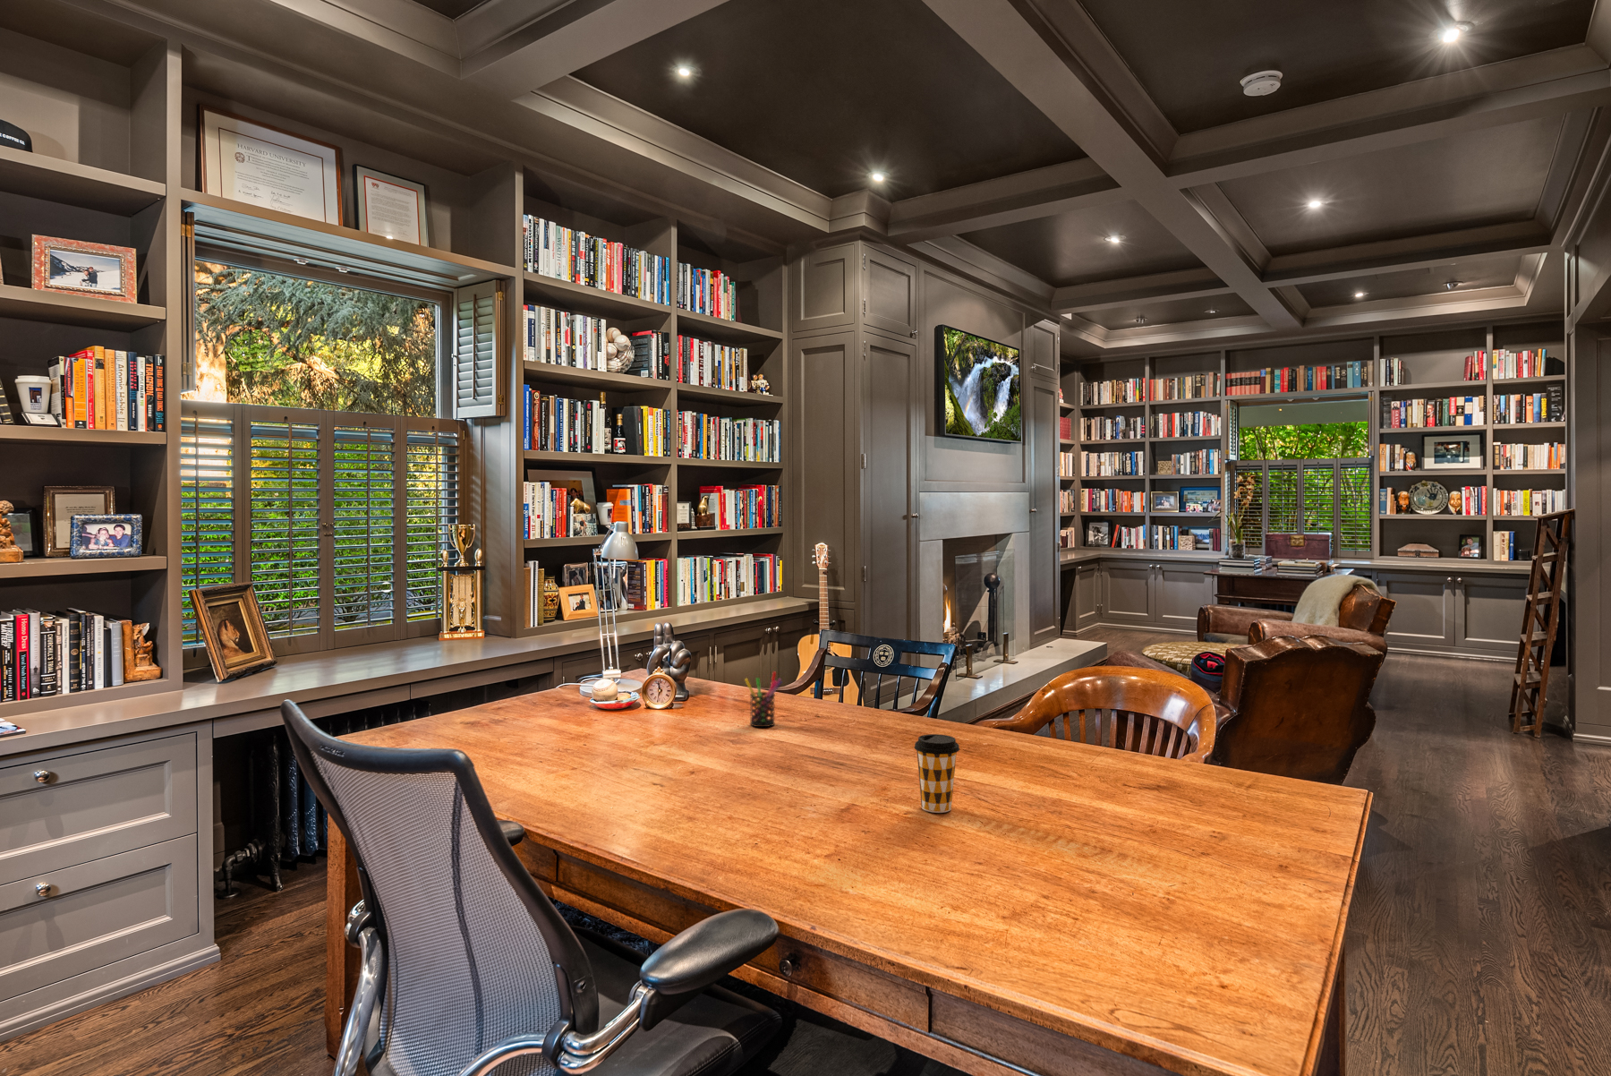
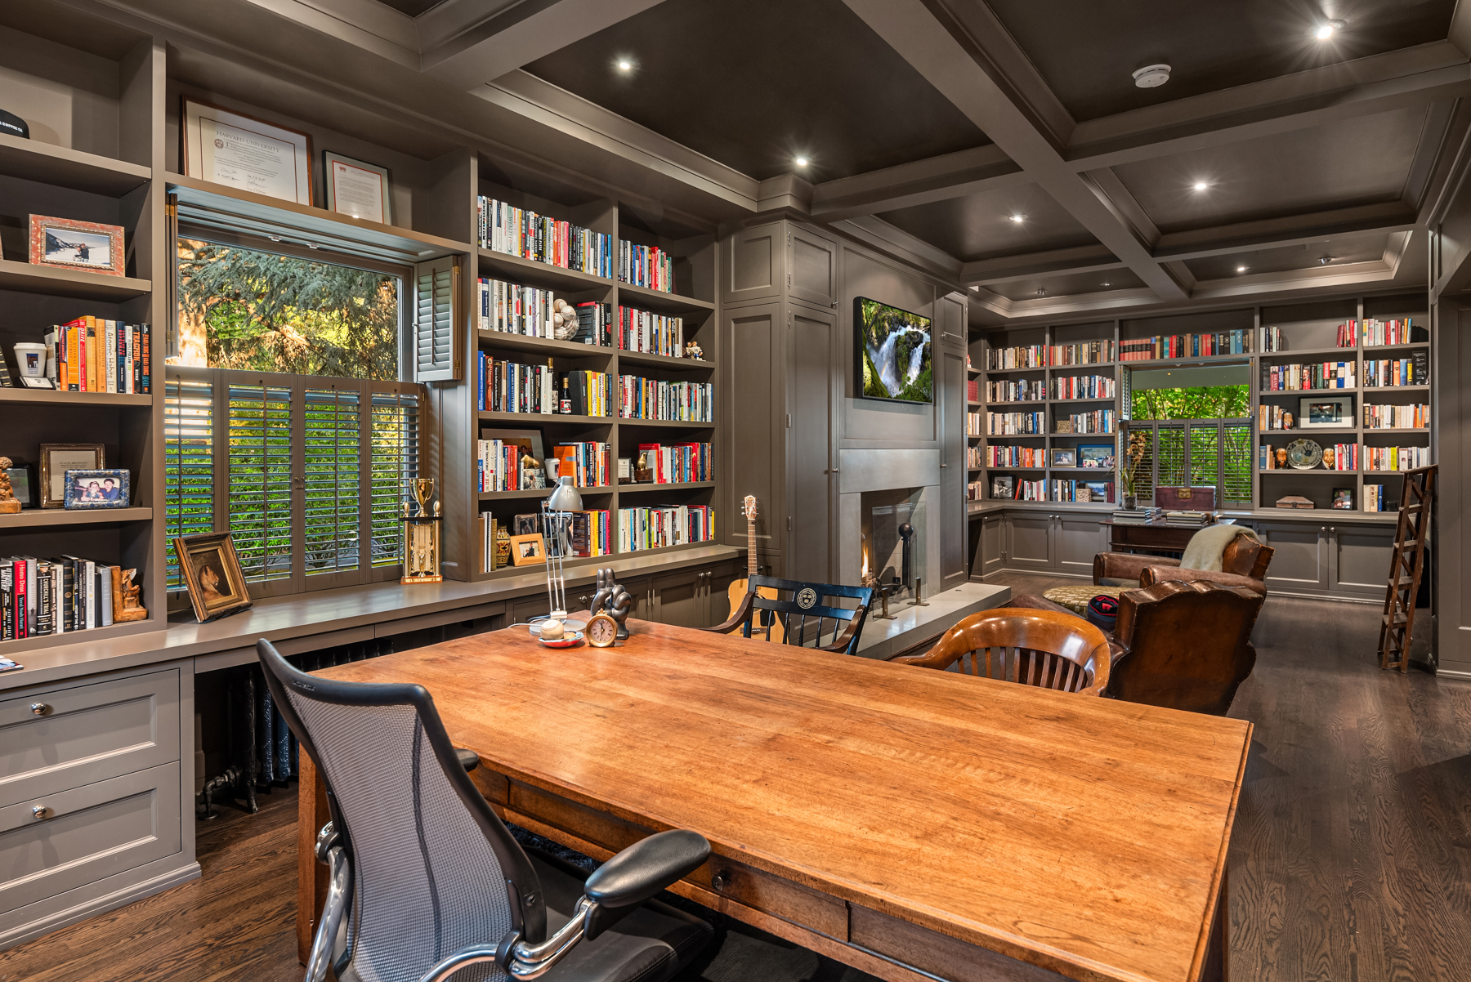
- coffee cup (936, 772)
- pen holder (762, 698)
